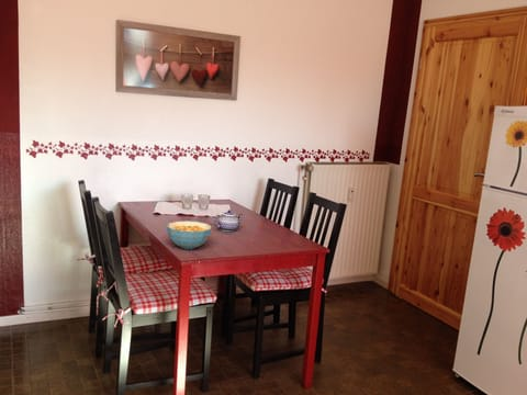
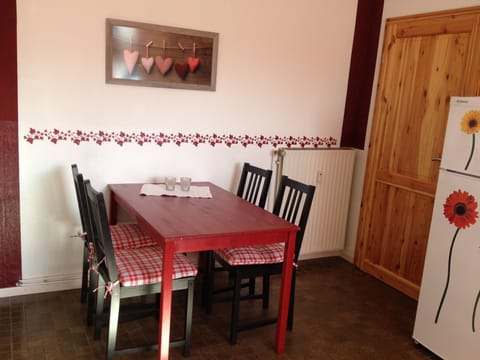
- cereal bowl (189, 236)
- teapot (228, 219)
